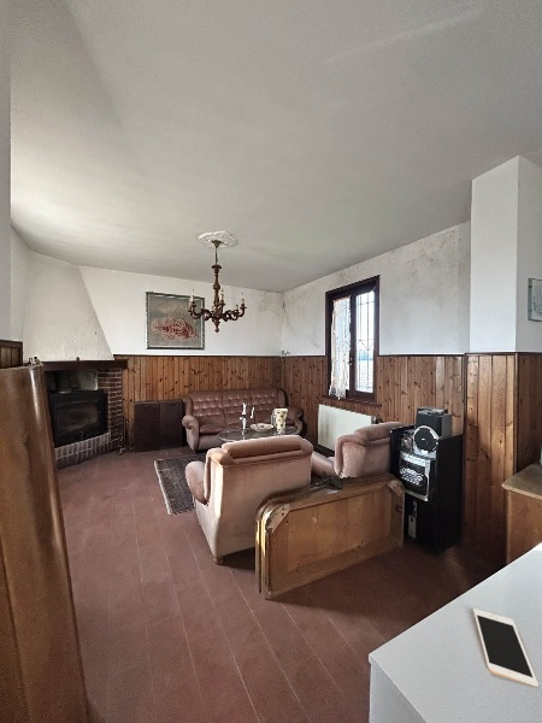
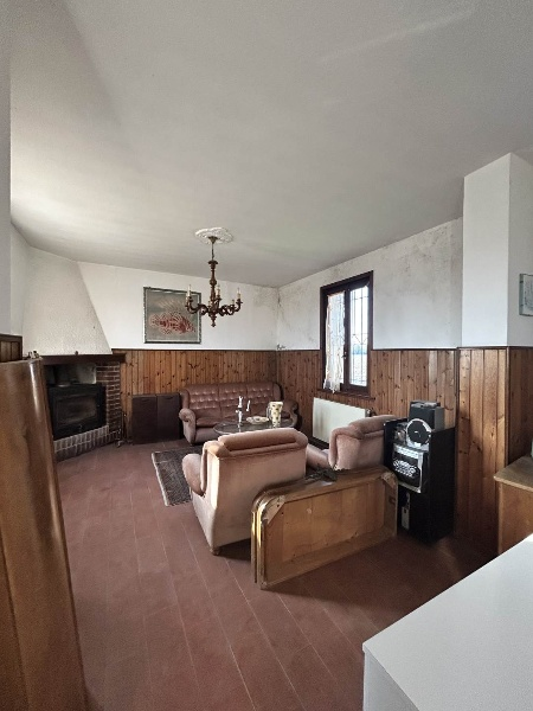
- cell phone (501, 642)
